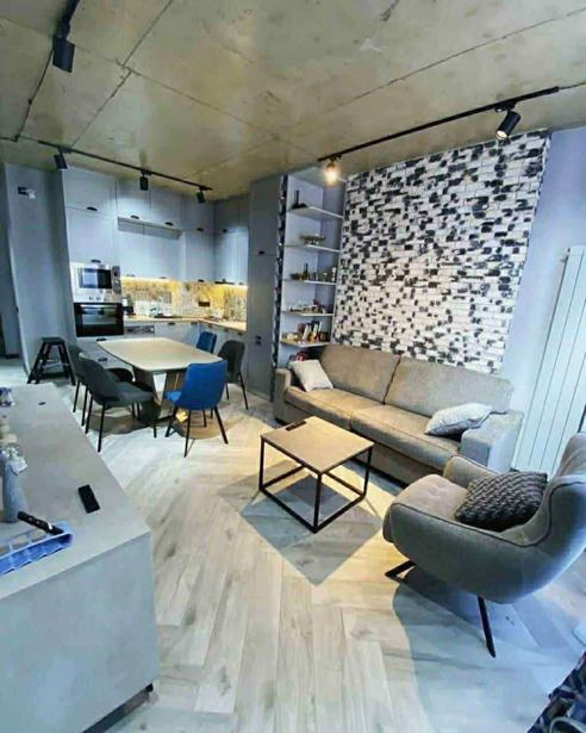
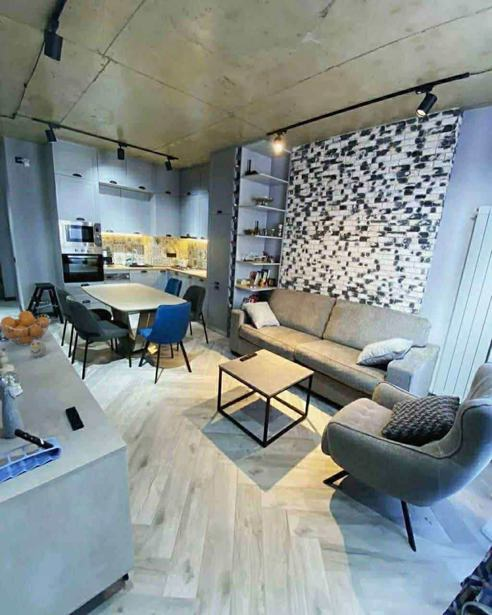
+ fruit basket (25, 327)
+ decorative egg (37, 347)
